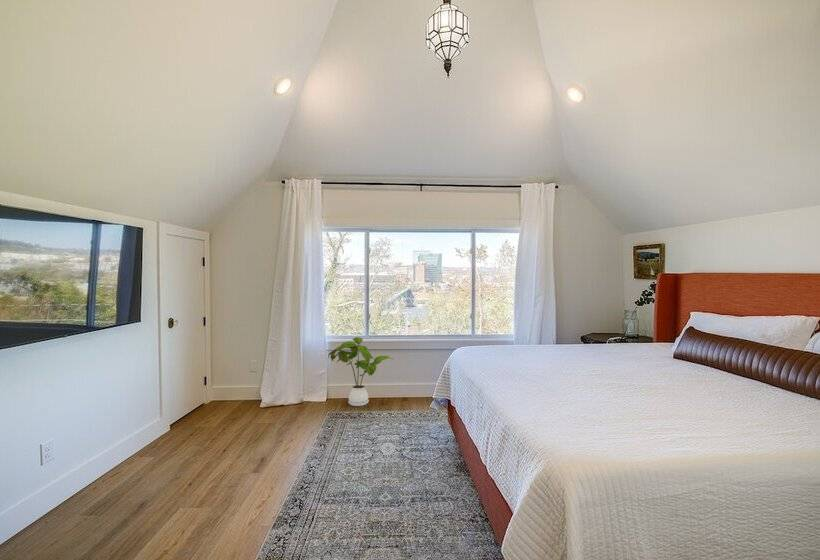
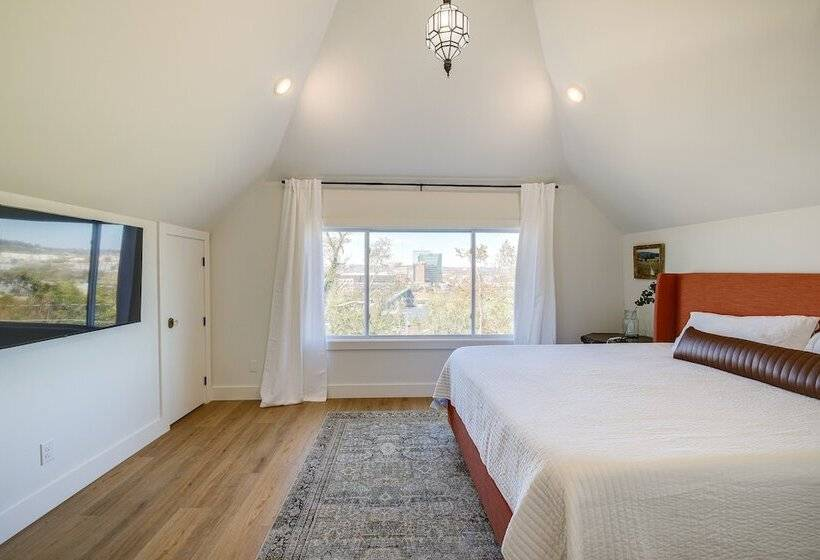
- house plant (358, 371)
